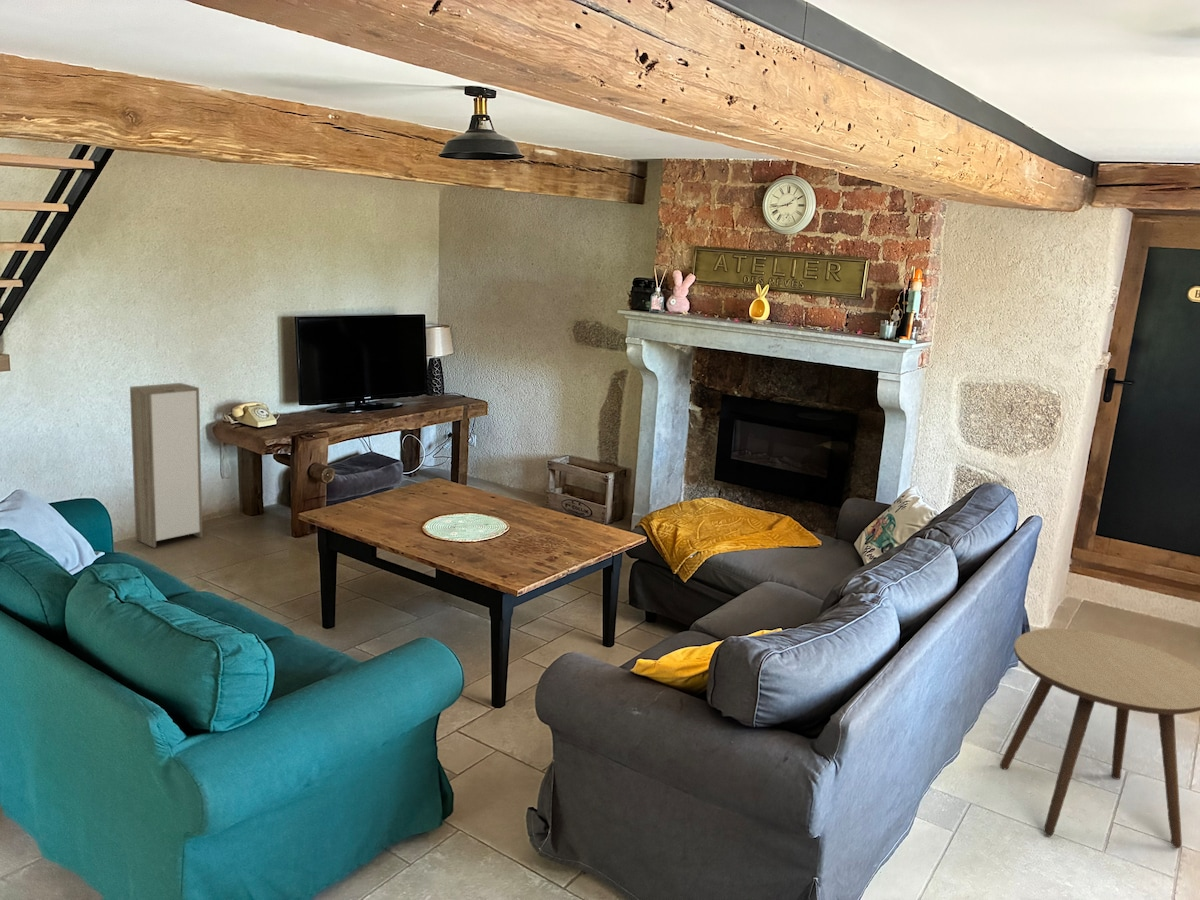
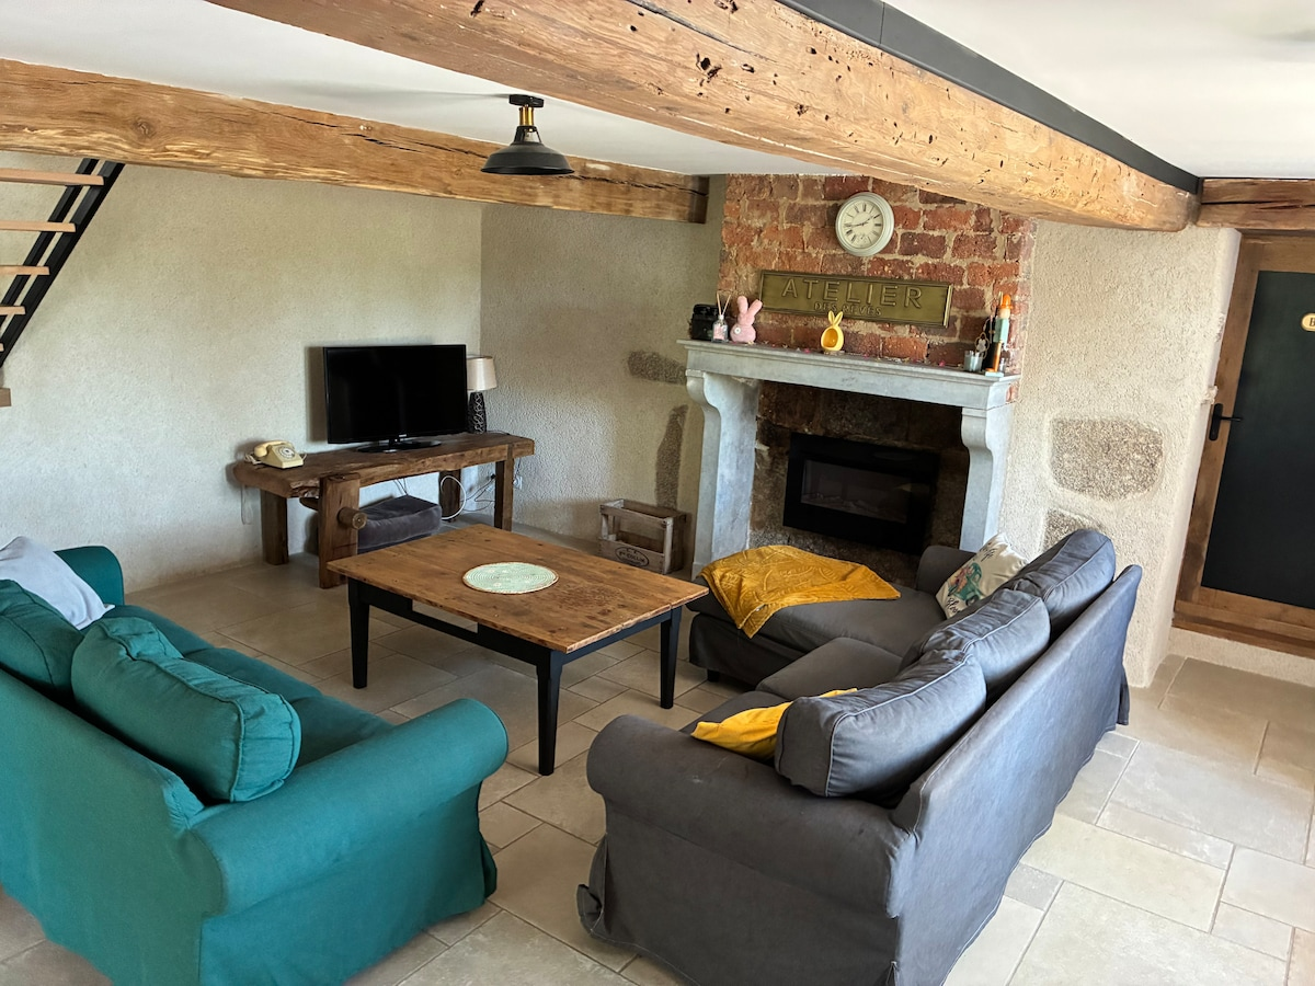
- storage cabinet (167, 464)
- side table (1085, 731)
